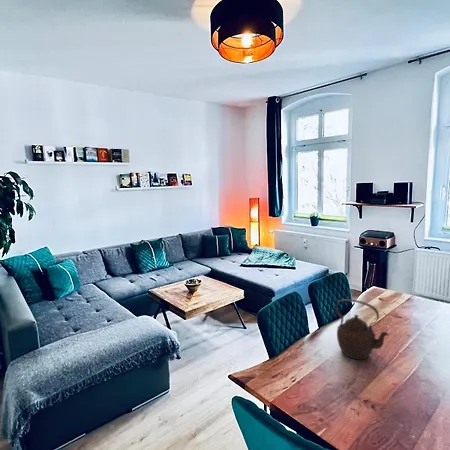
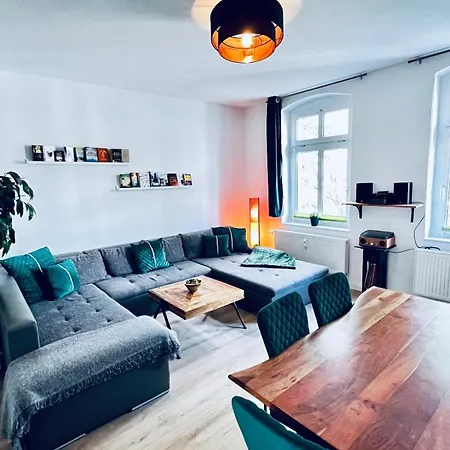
- teapot (361, 328)
